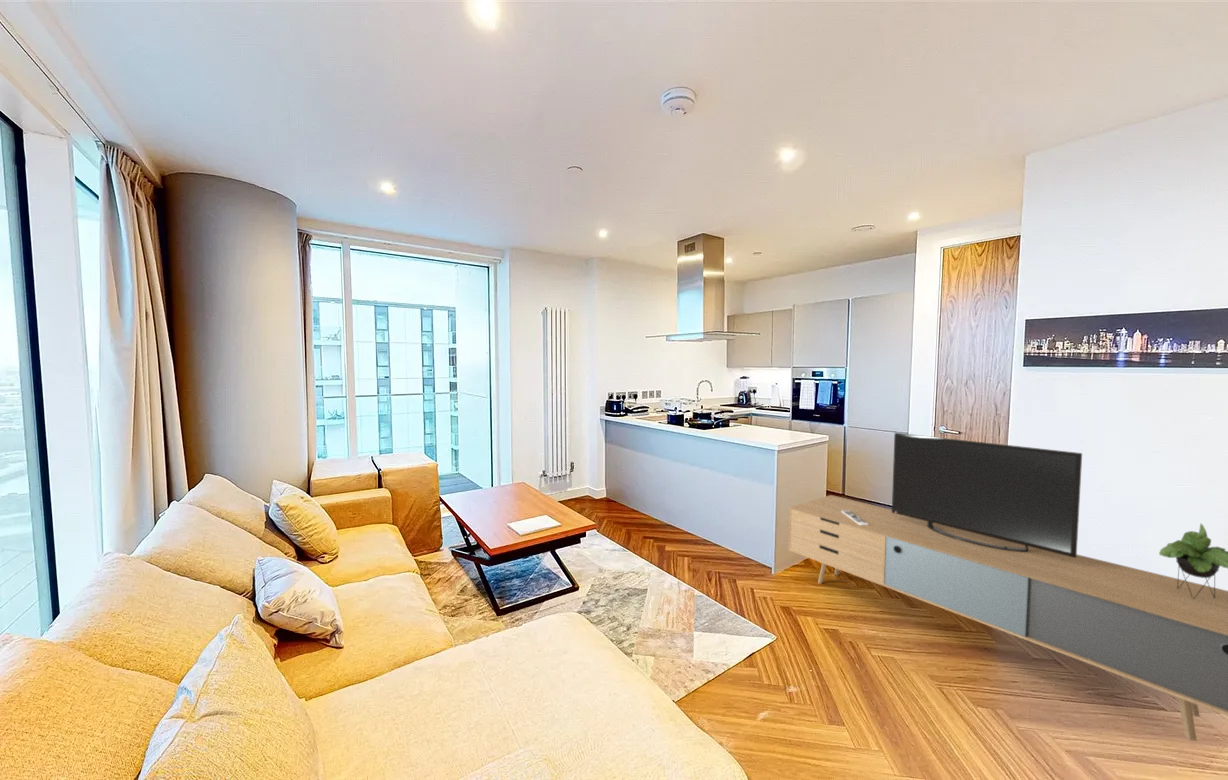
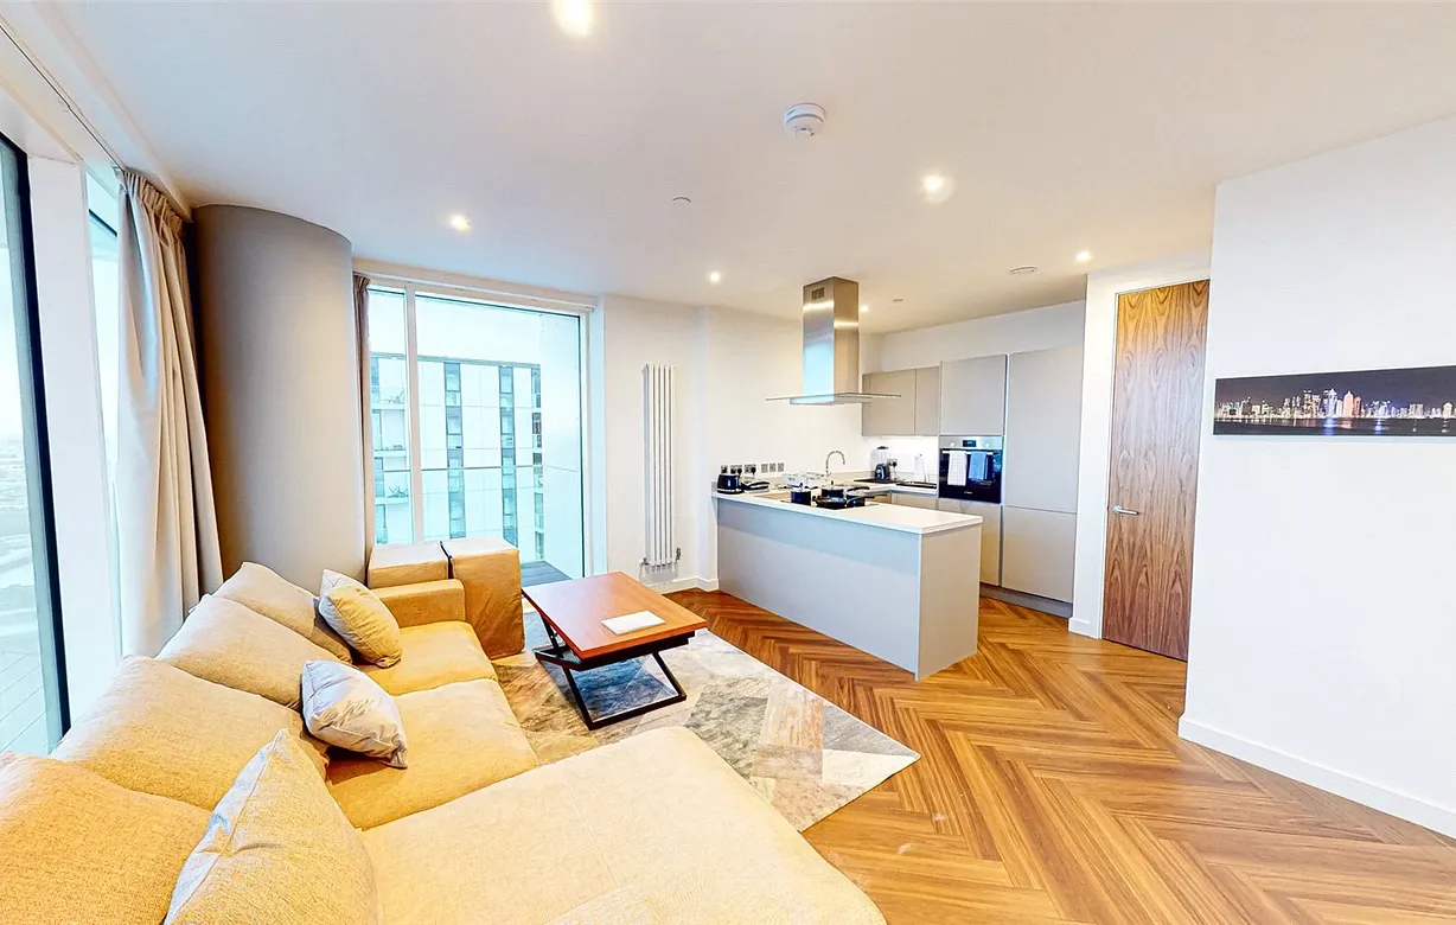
- media console (968, 538)
